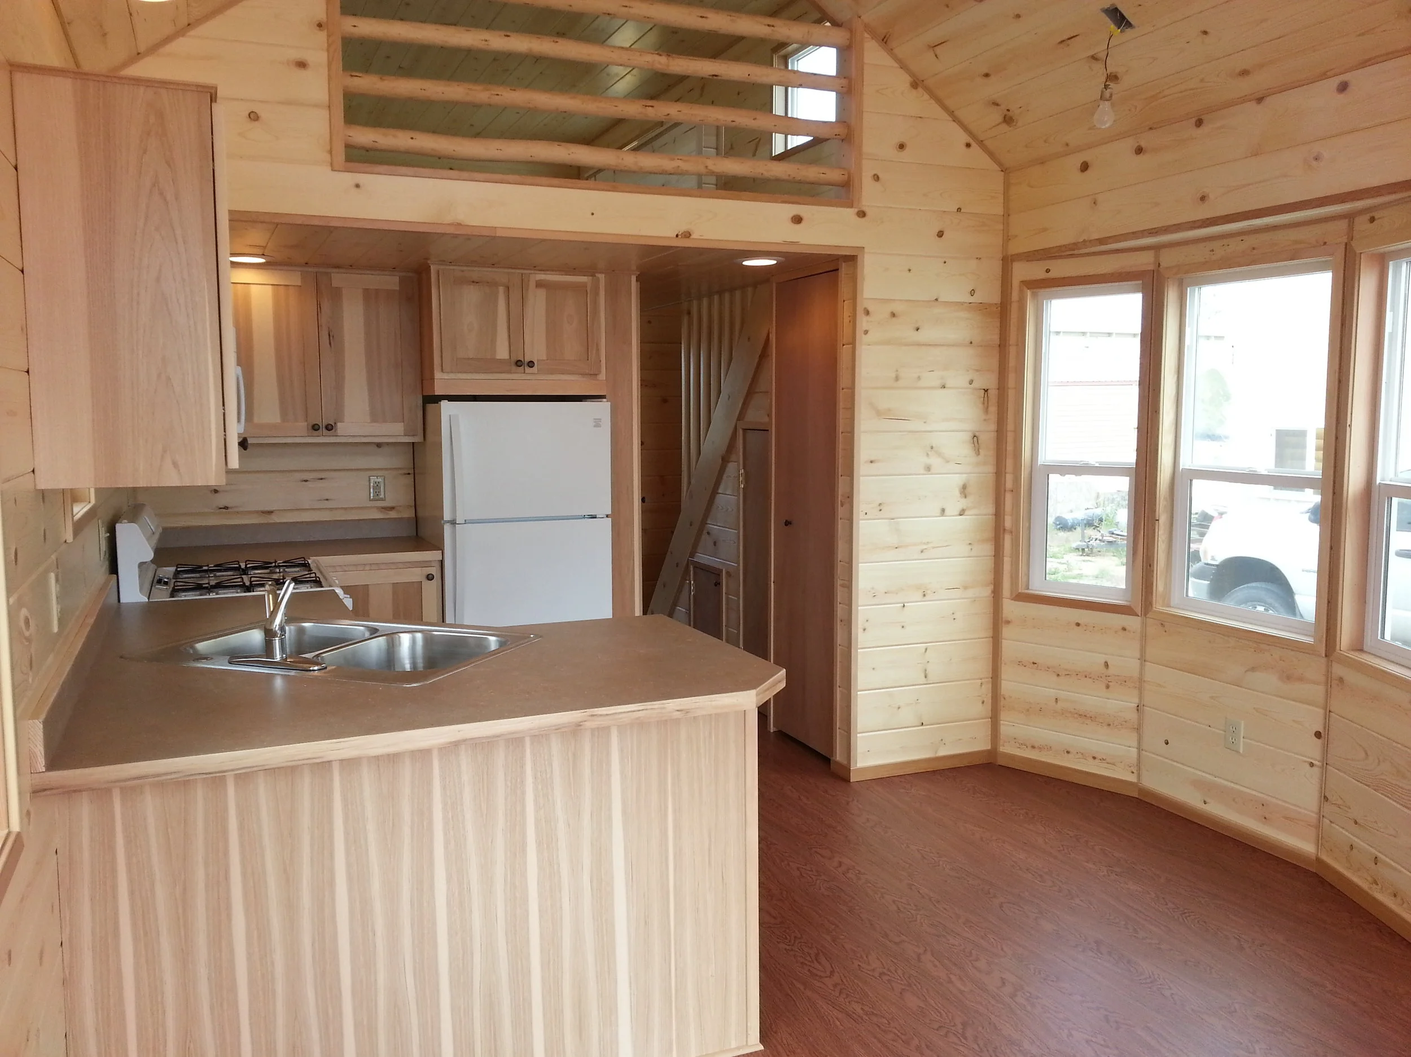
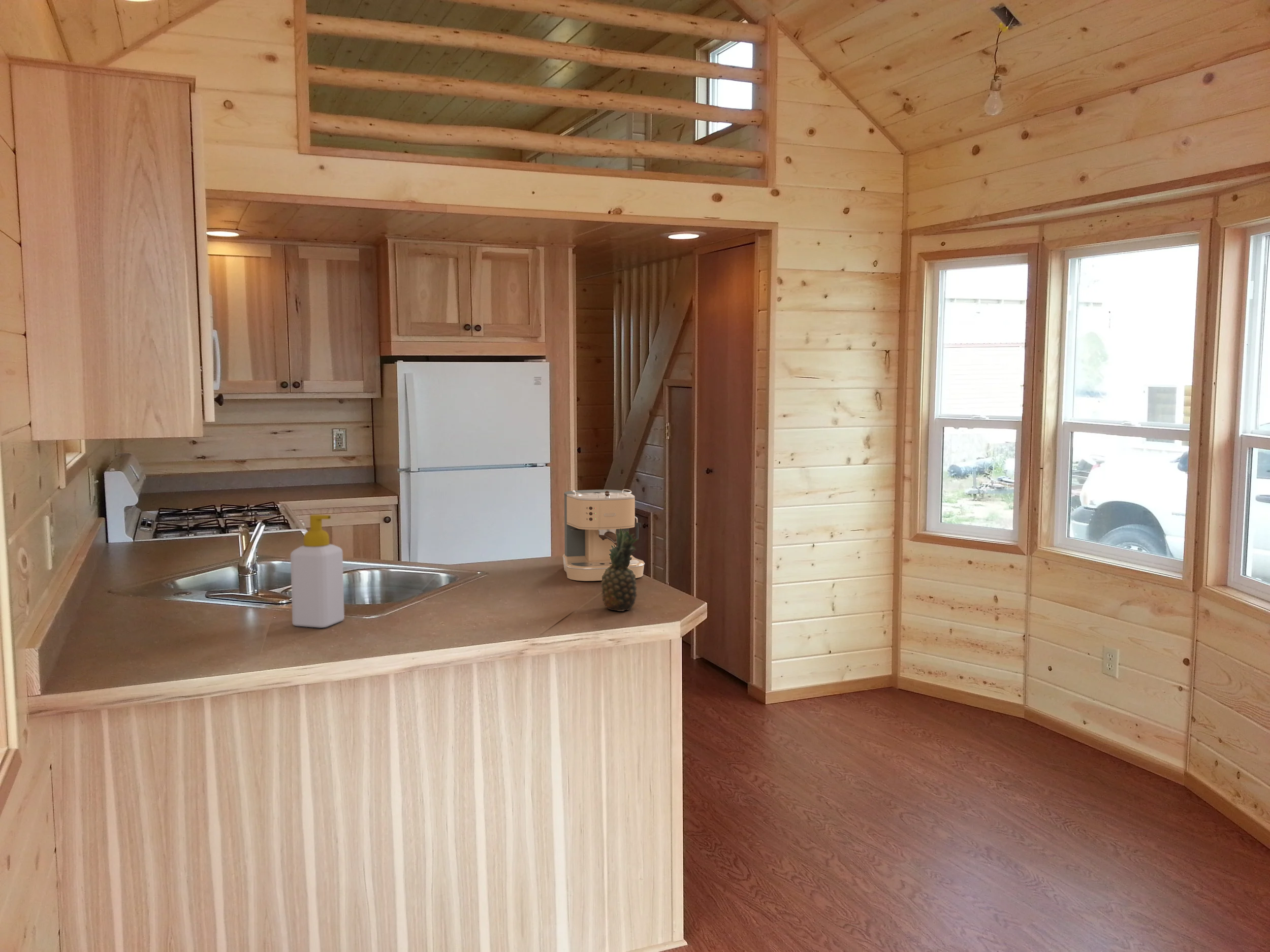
+ fruit (620, 568)
+ coffee maker (603, 532)
+ soap bottle (317, 569)
